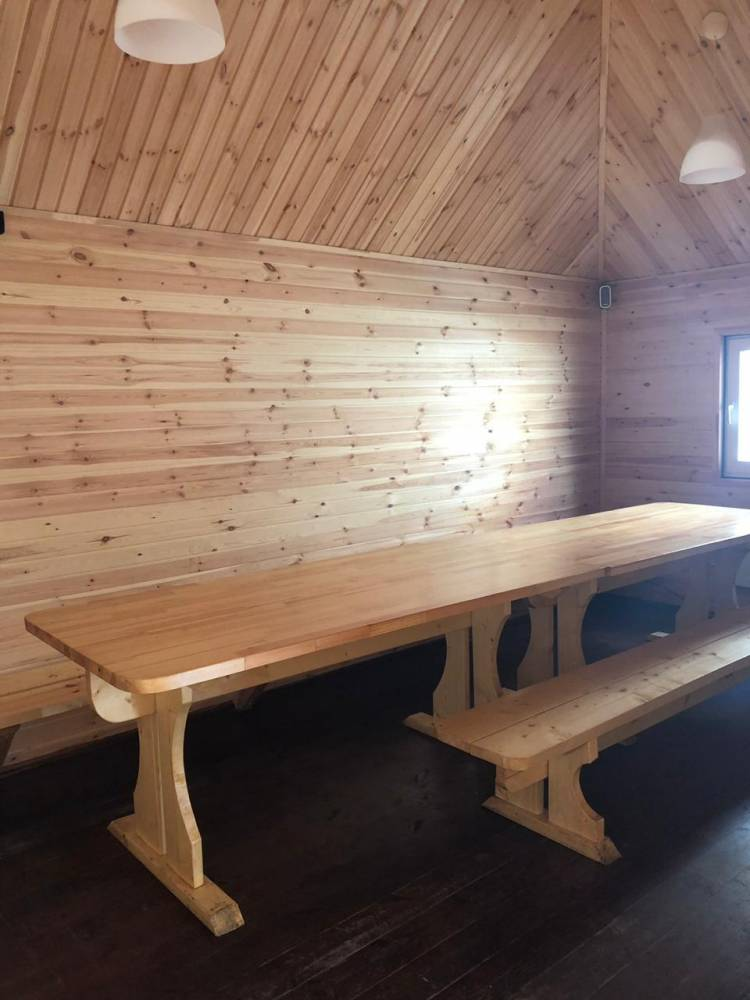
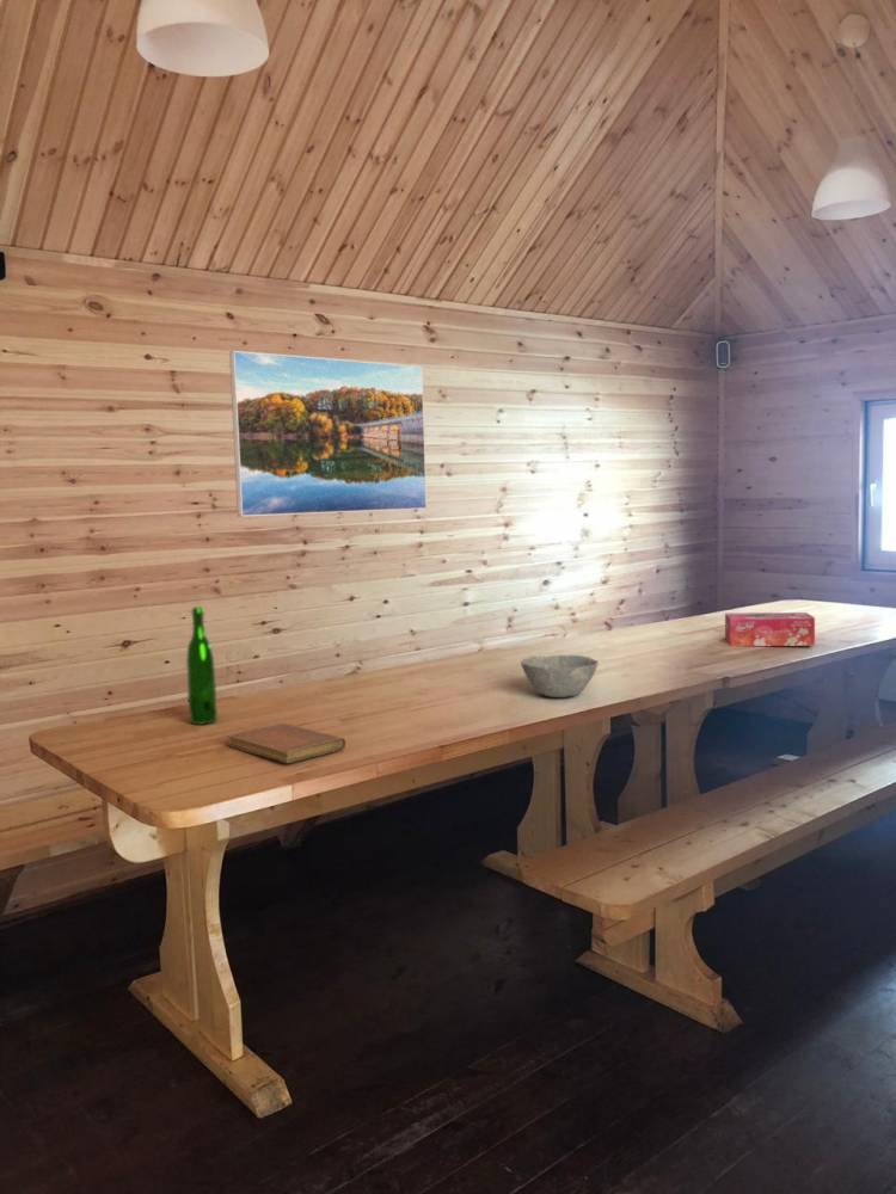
+ wine bottle (200, 664)
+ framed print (336, 436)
+ notebook (286, 741)
+ bowl (559, 677)
+ tissue box (768, 628)
